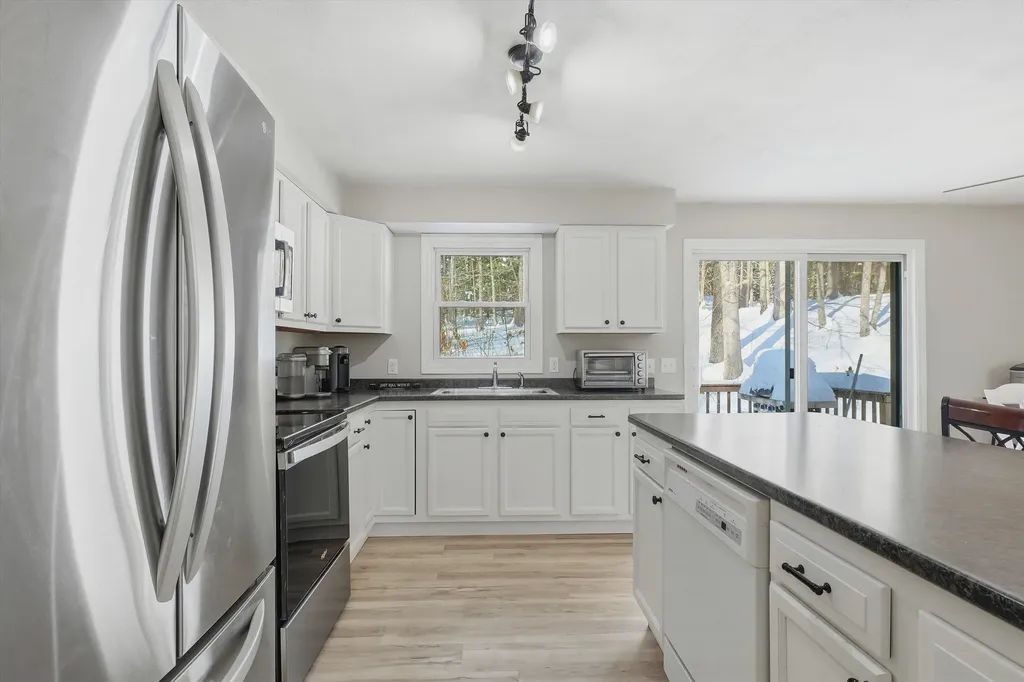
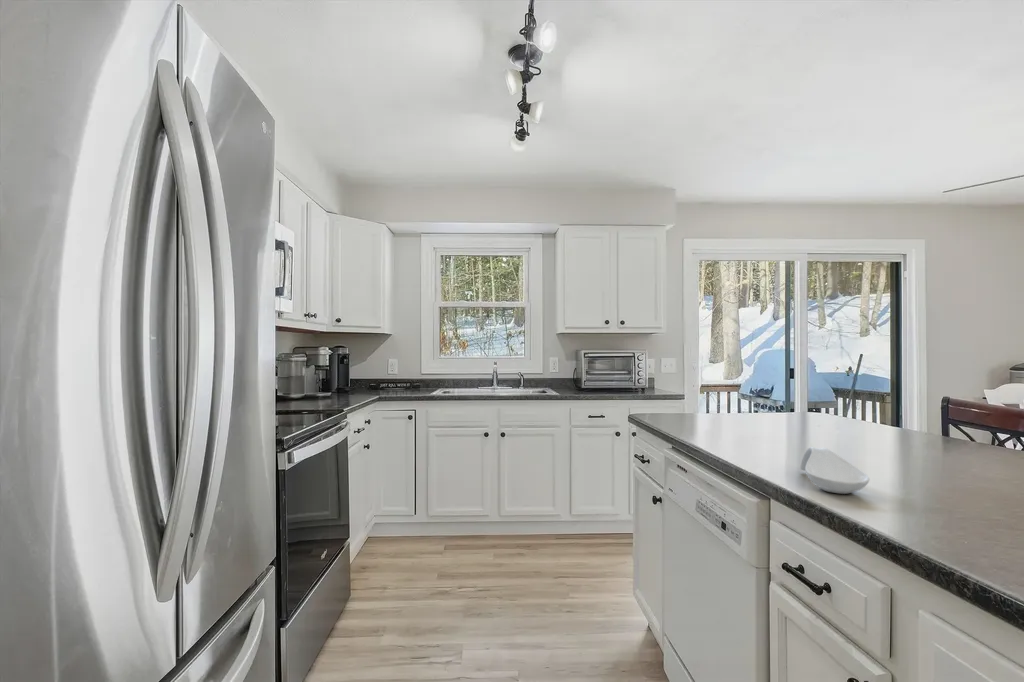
+ spoon rest (826, 467)
